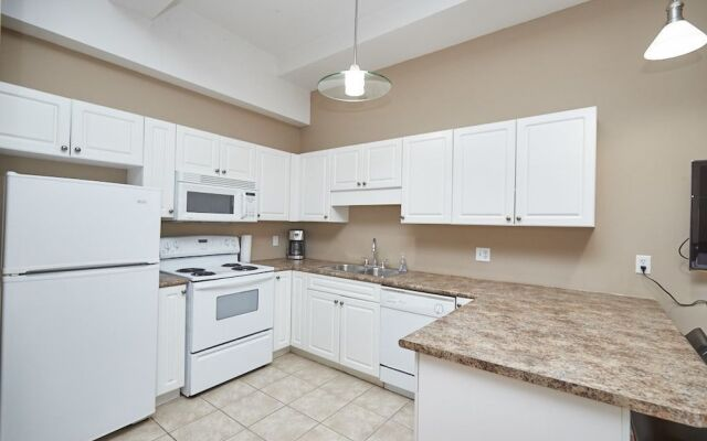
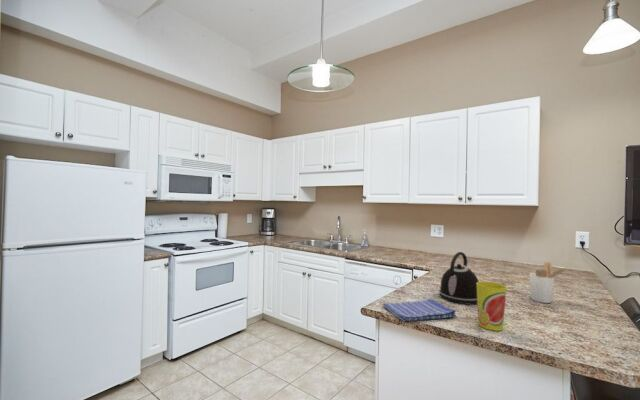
+ kettle (460, 274)
+ dish towel (418, 308)
+ cup (490, 305)
+ utensil holder (547, 282)
